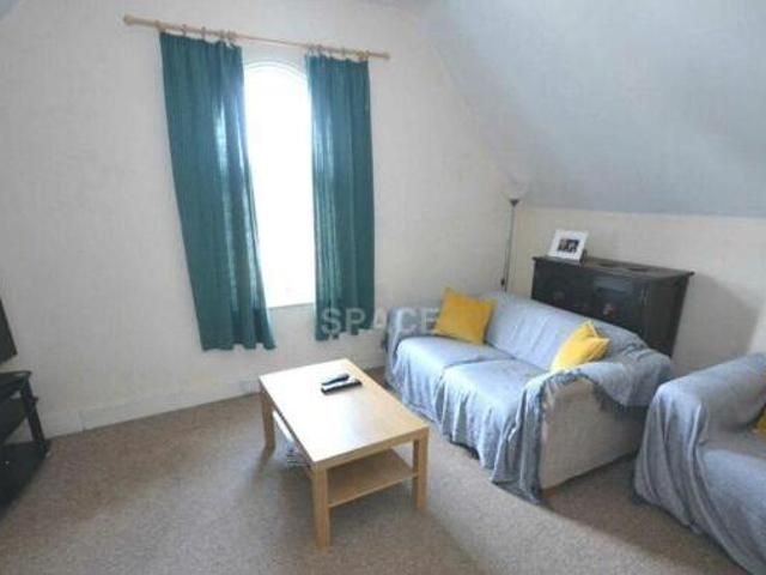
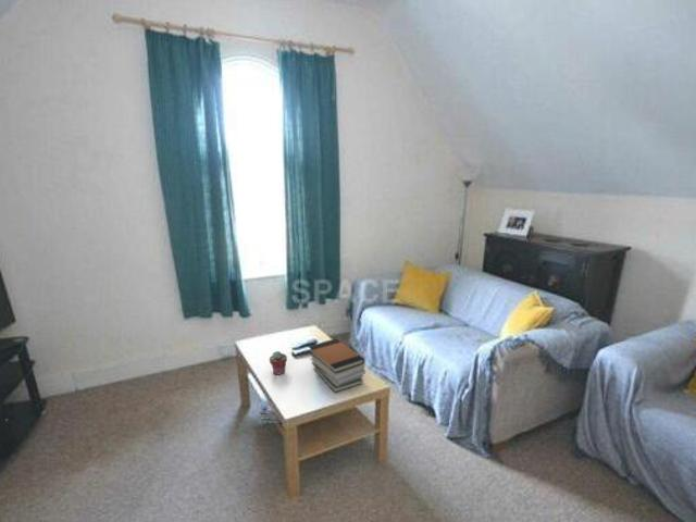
+ book stack (336, 364)
+ potted succulent (277, 361)
